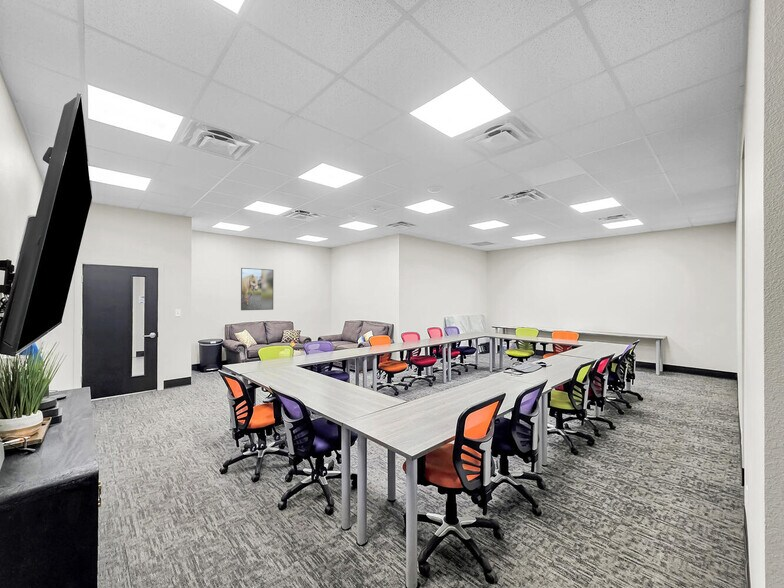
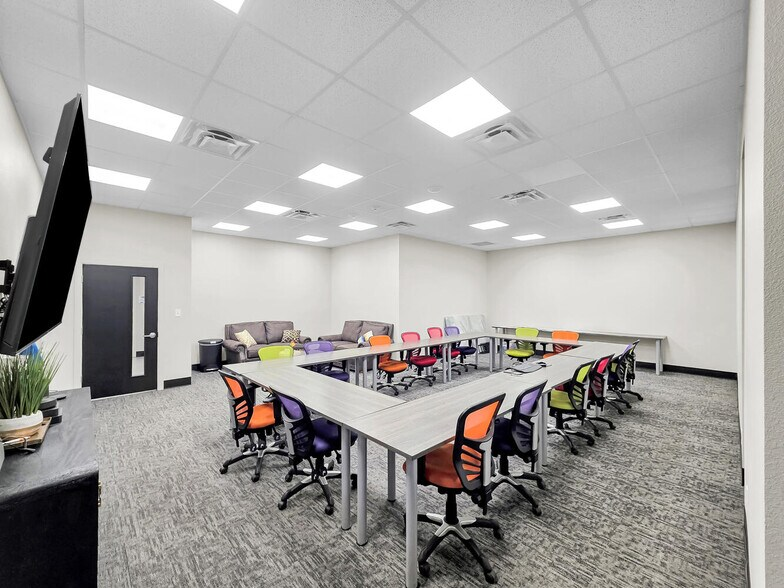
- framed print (257, 289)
